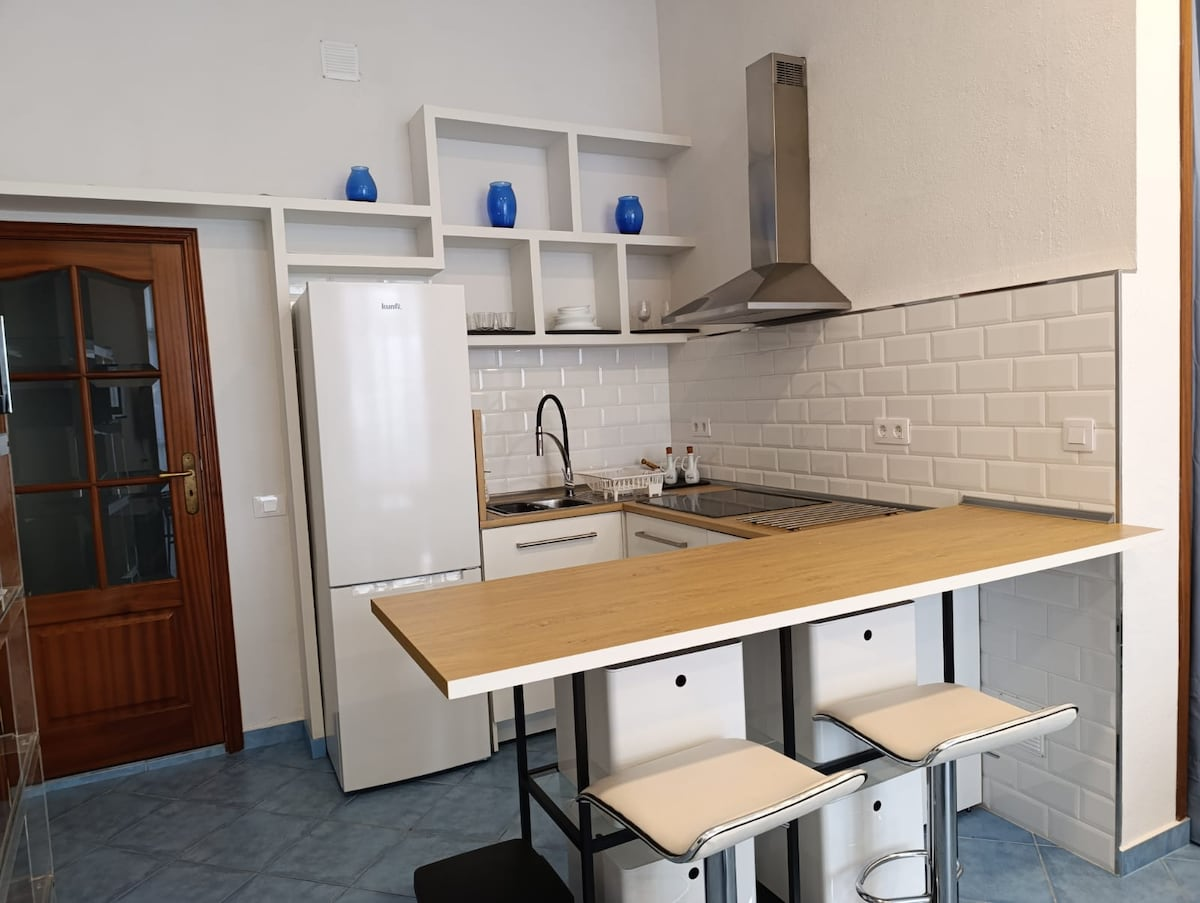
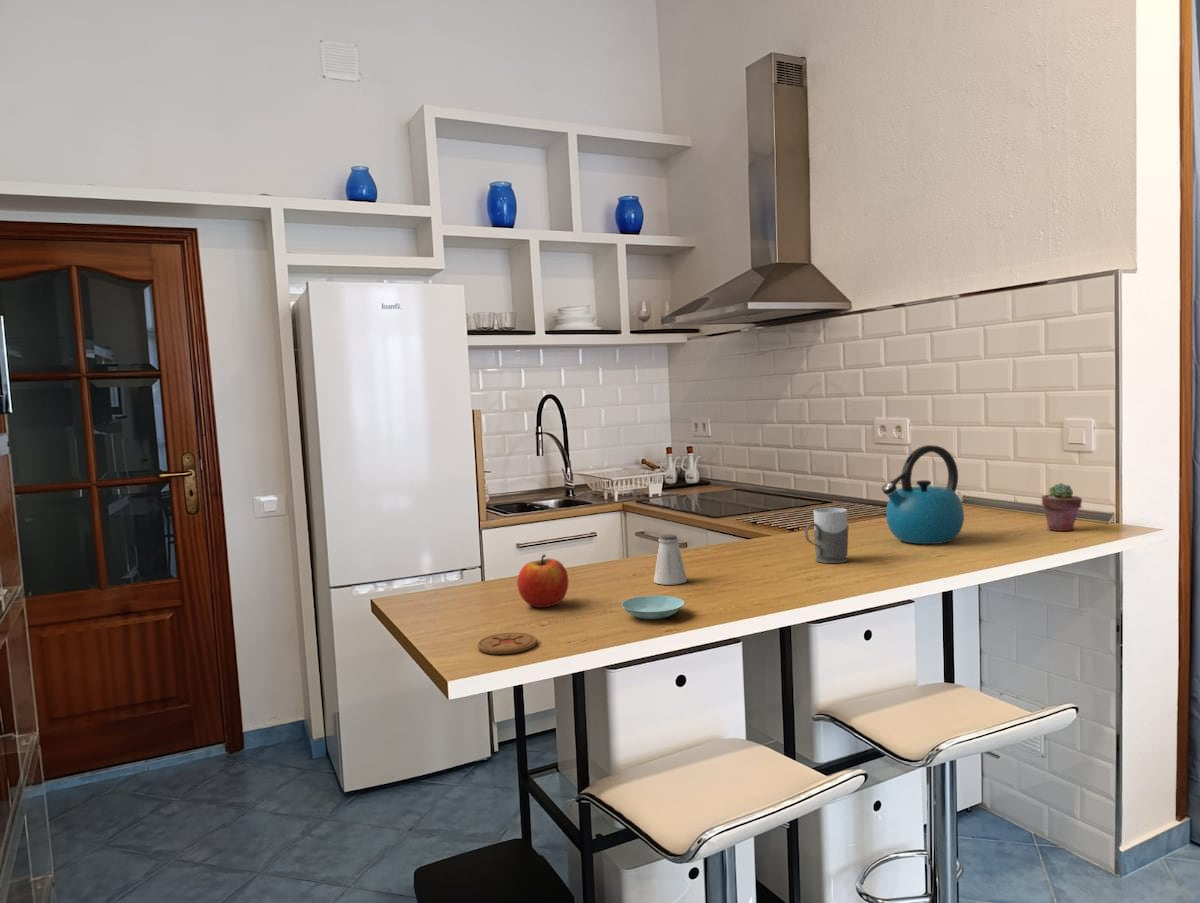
+ saucer (653, 608)
+ coaster (507, 642)
+ potted succulent (1061, 506)
+ kettle (920, 493)
+ apple (543, 580)
+ saltshaker (669, 558)
+ mug (824, 536)
